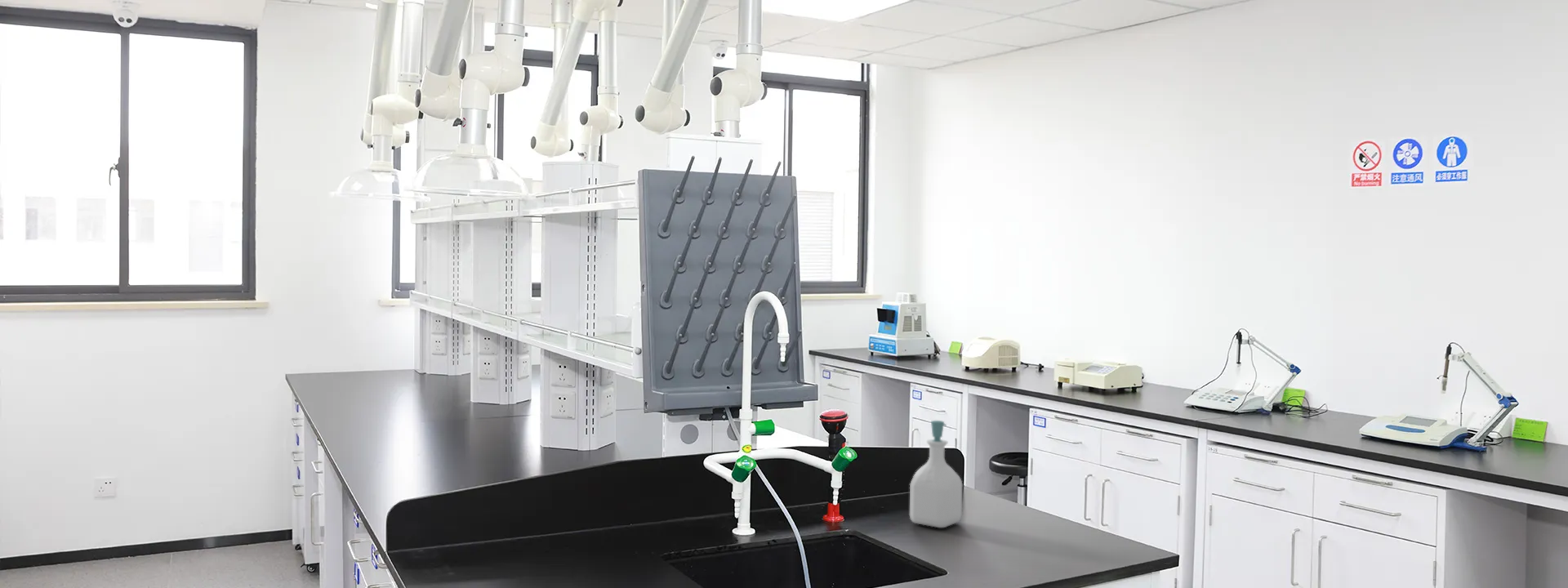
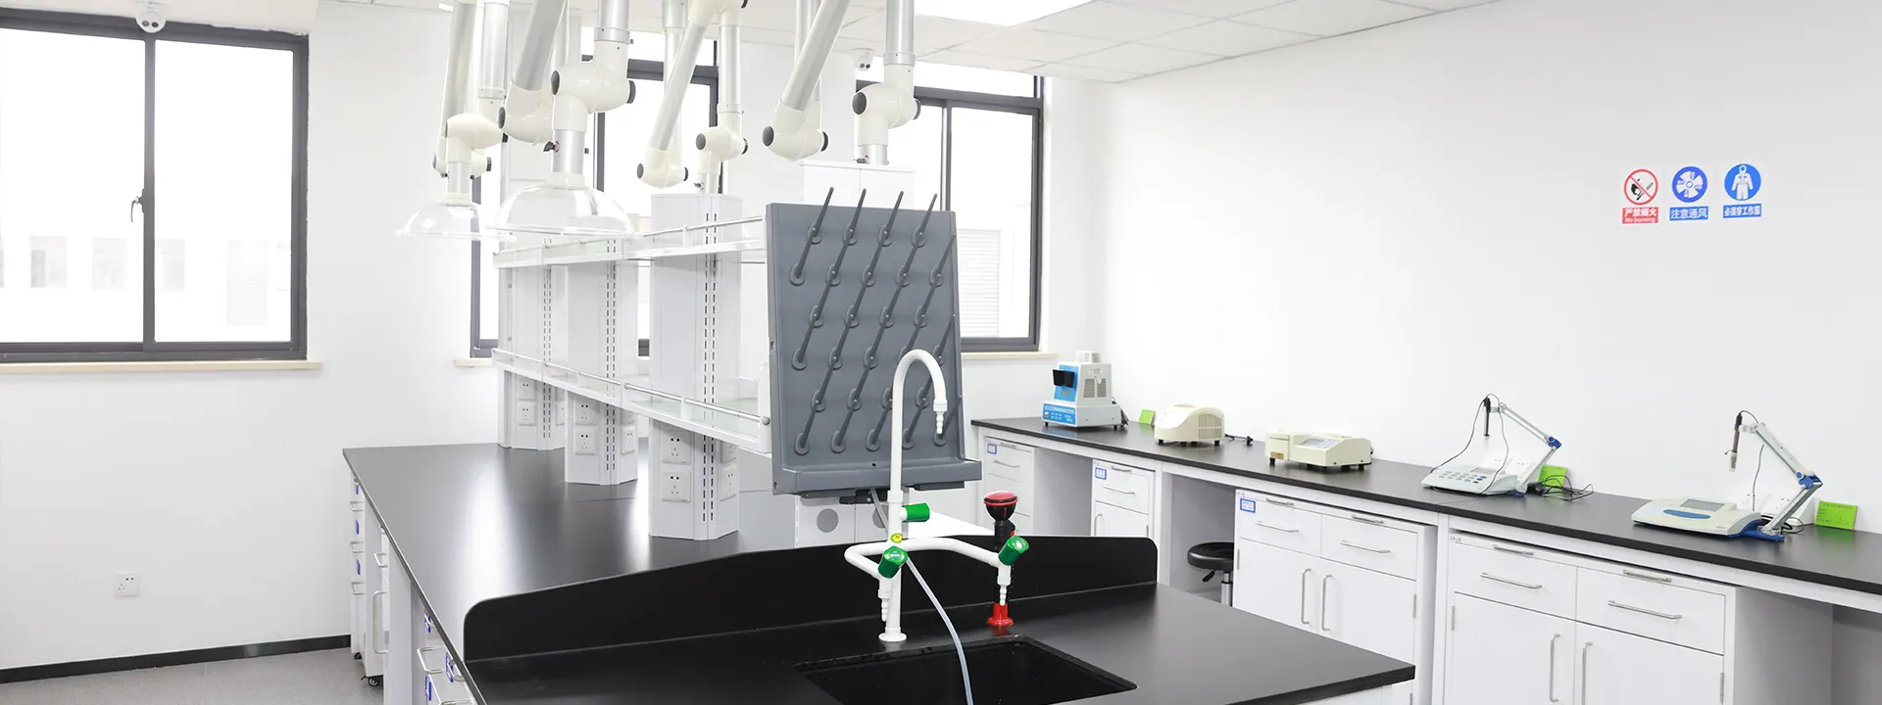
- soap bottle (936, 472)
